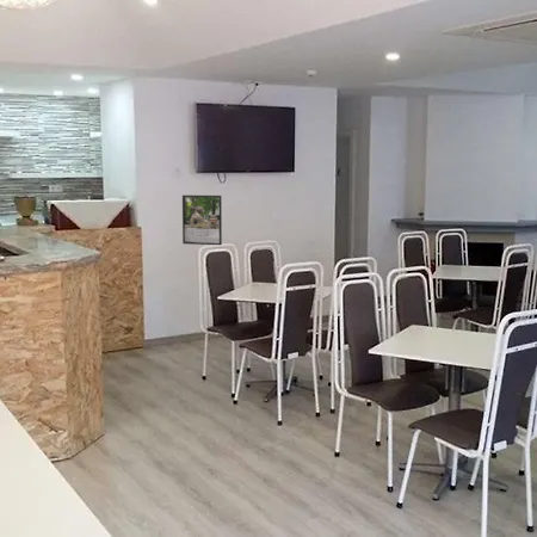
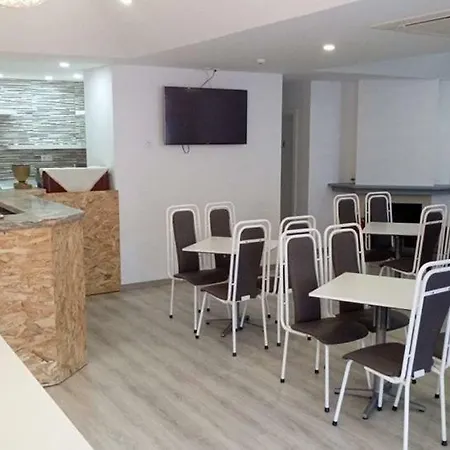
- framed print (202, 220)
